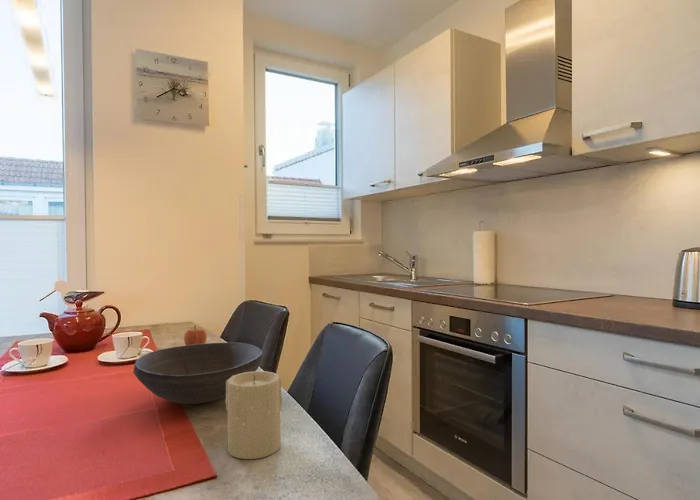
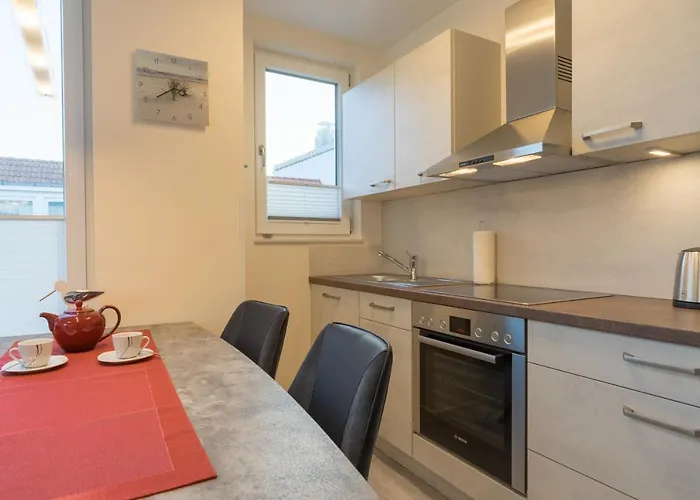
- bowl (201, 375)
- apple (195, 336)
- candle (254, 410)
